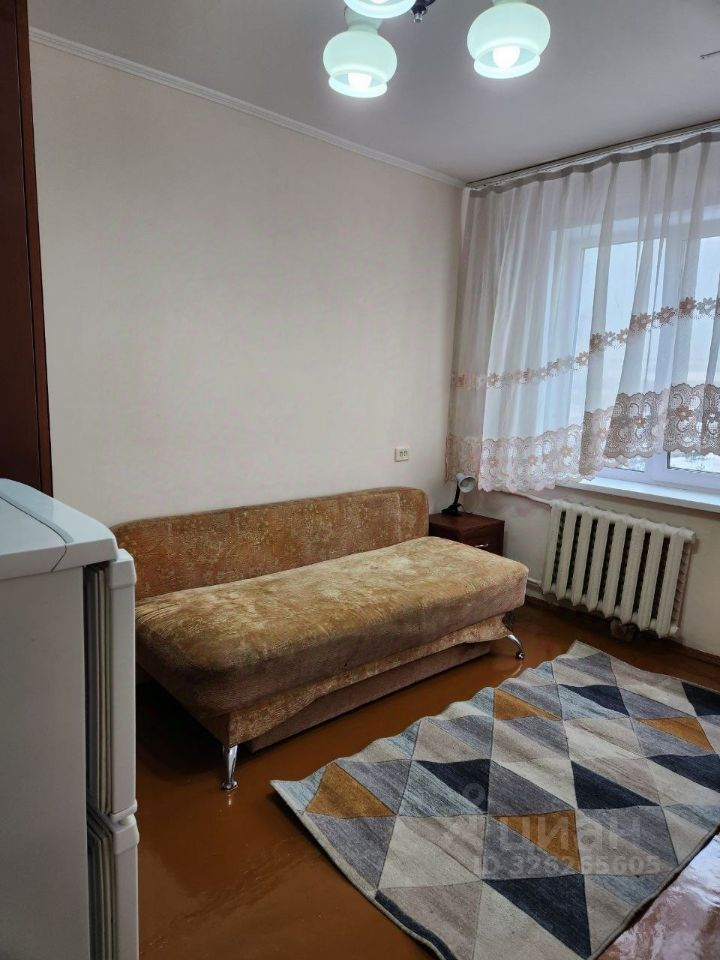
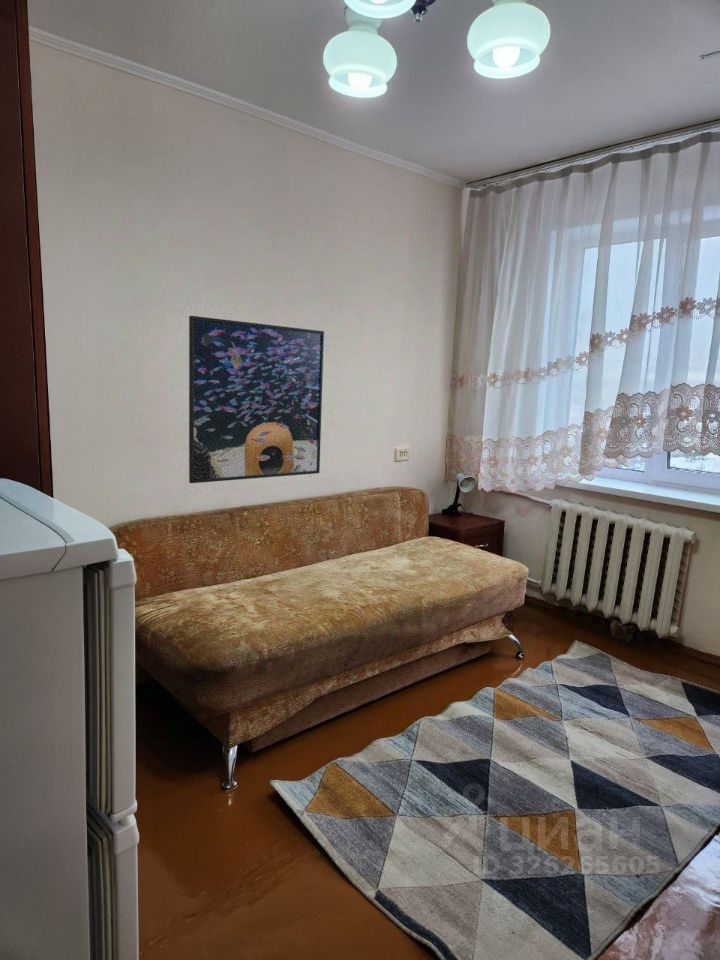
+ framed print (260, 402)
